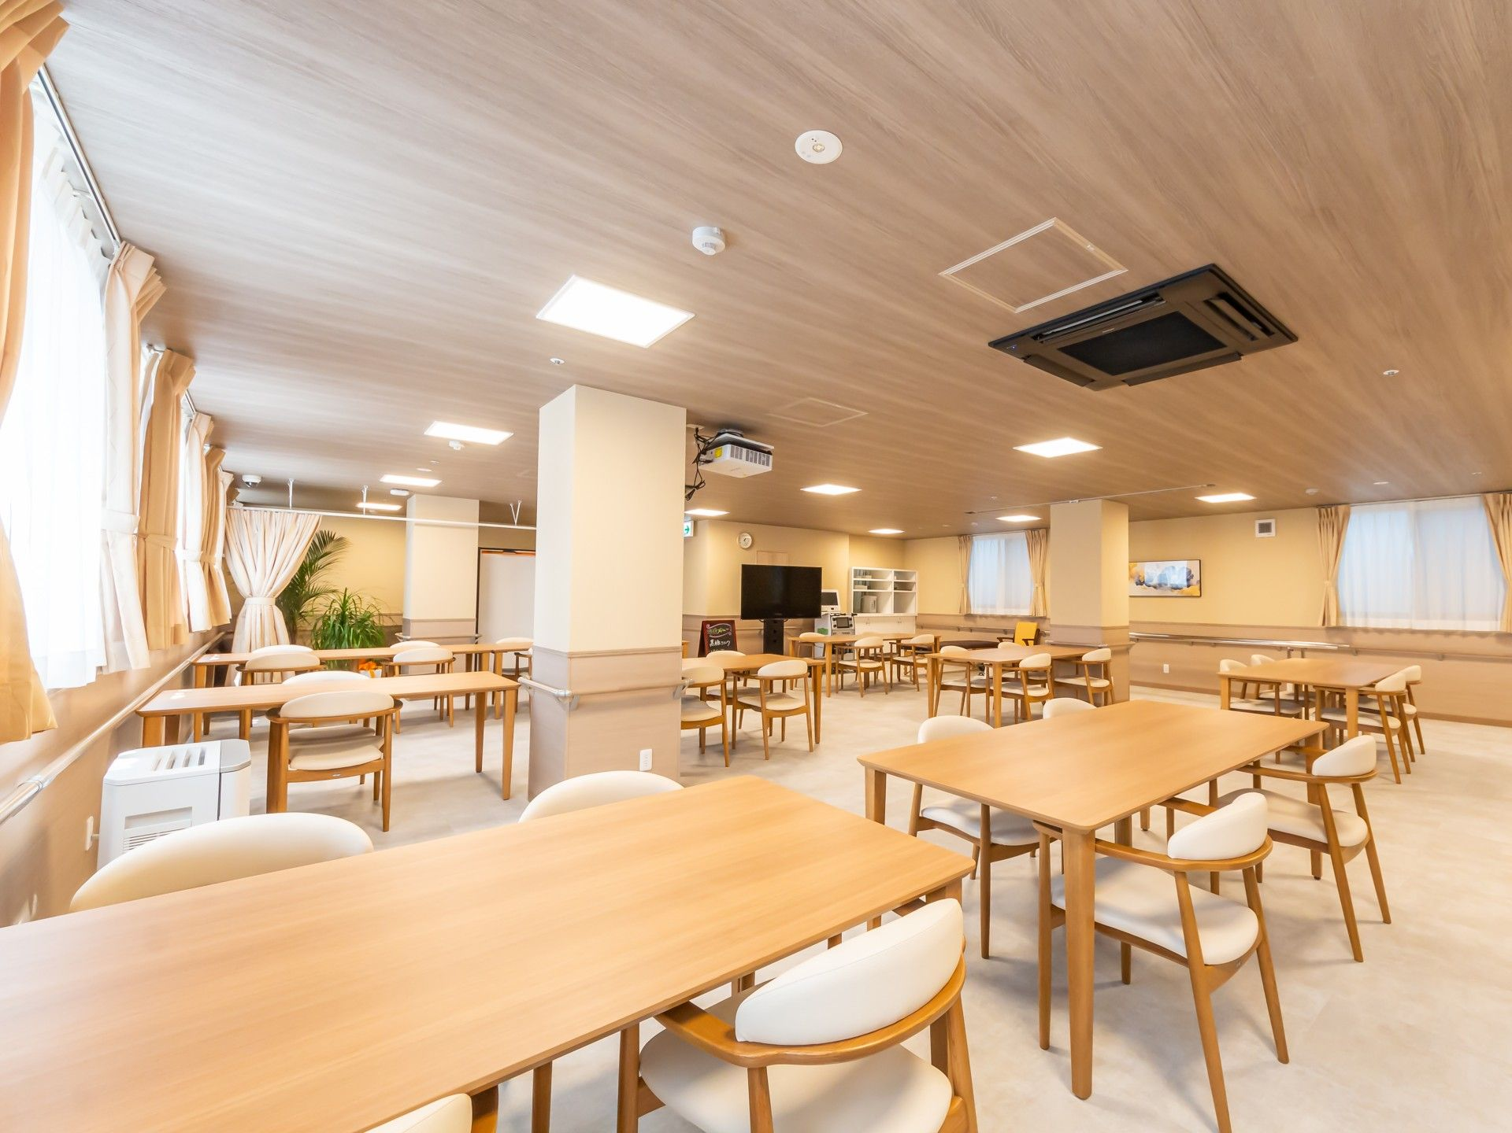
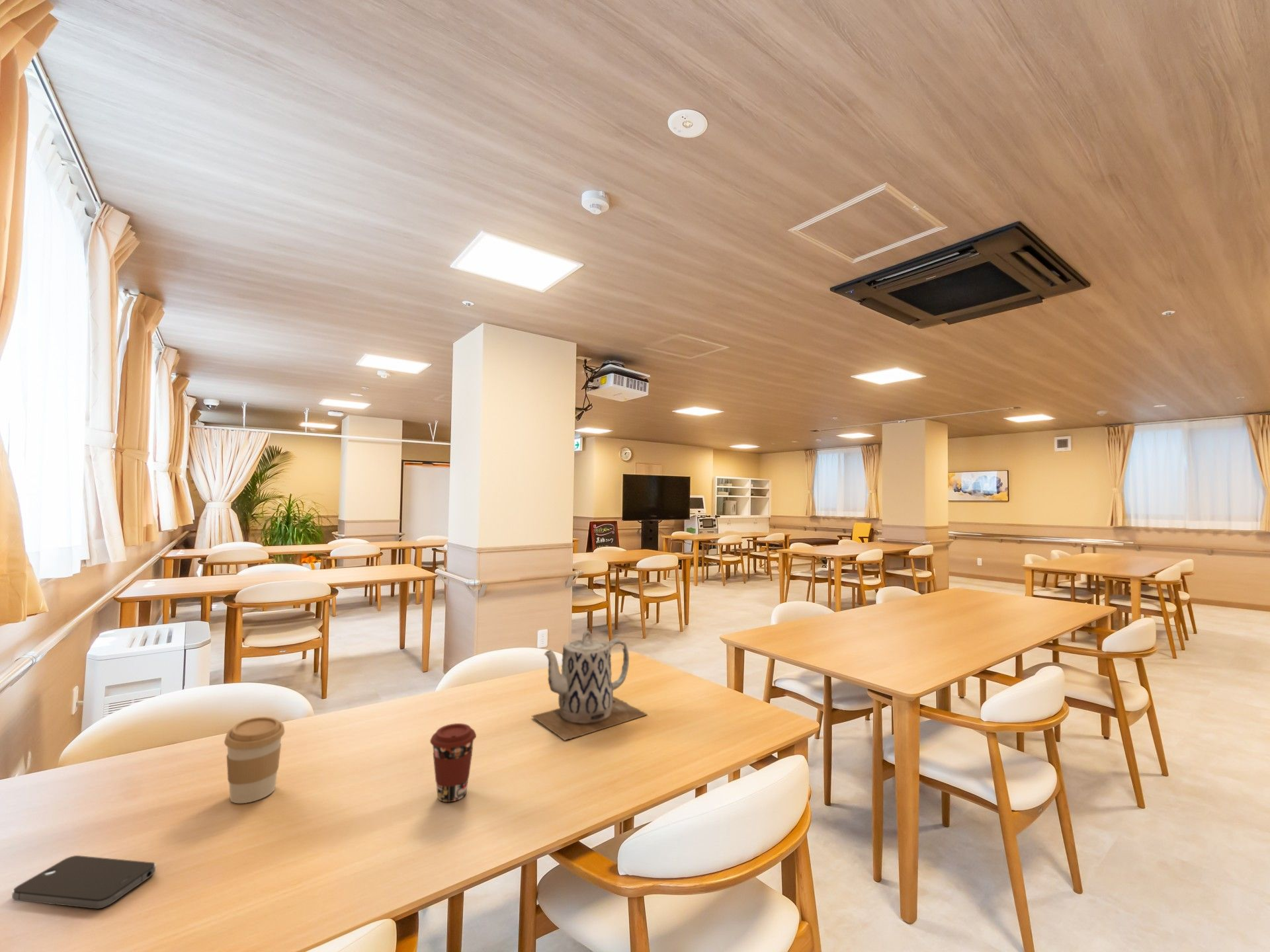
+ teapot (590, 673)
+ smartphone (87, 880)
+ coffee cup (452, 762)
+ coffee cup (254, 758)
